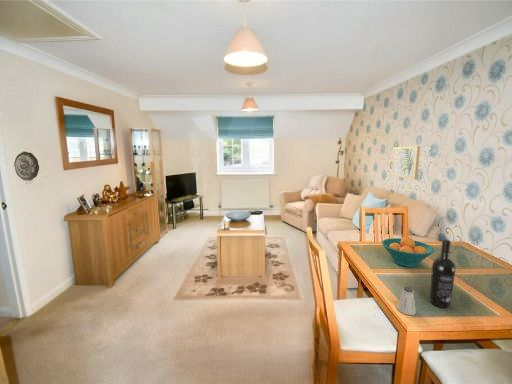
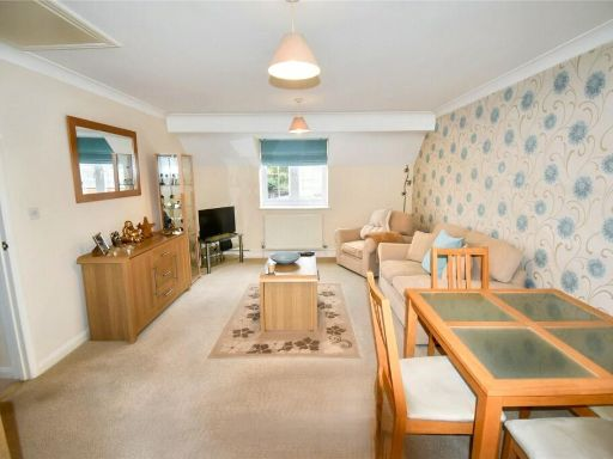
- wall art (404, 162)
- wine bottle (443, 272)
- saltshaker (407, 299)
- decorative plate (26, 166)
- fruit bowl (406, 250)
